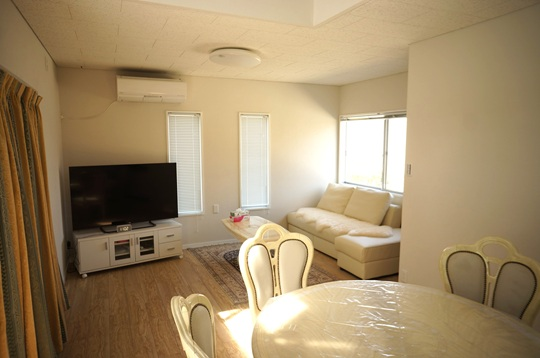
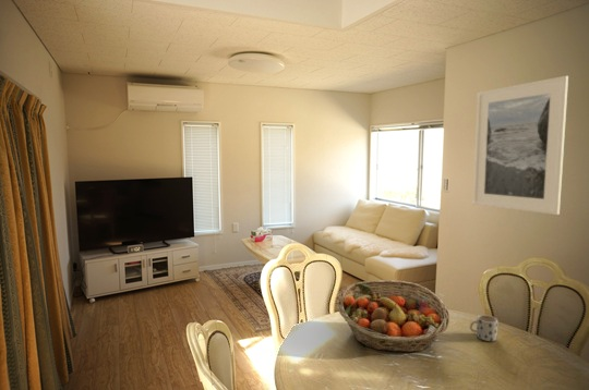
+ mug (482, 327)
+ fruit basket (390, 314)
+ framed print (515, 147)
